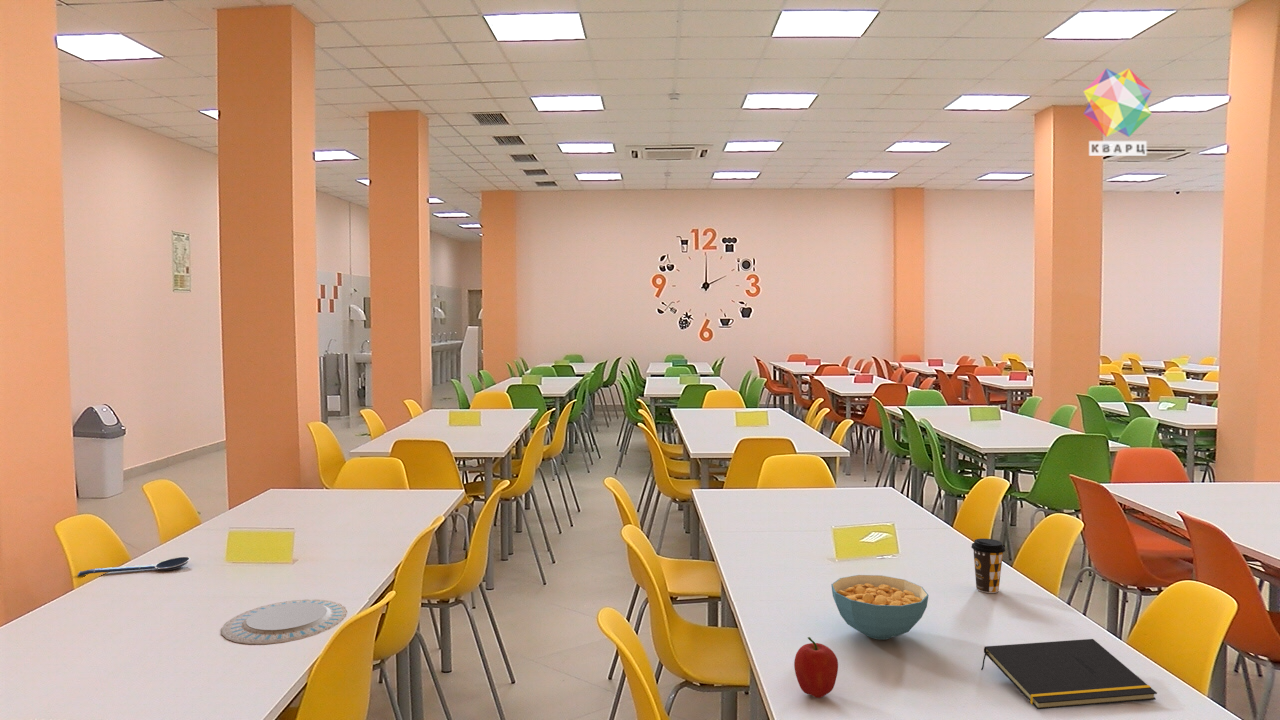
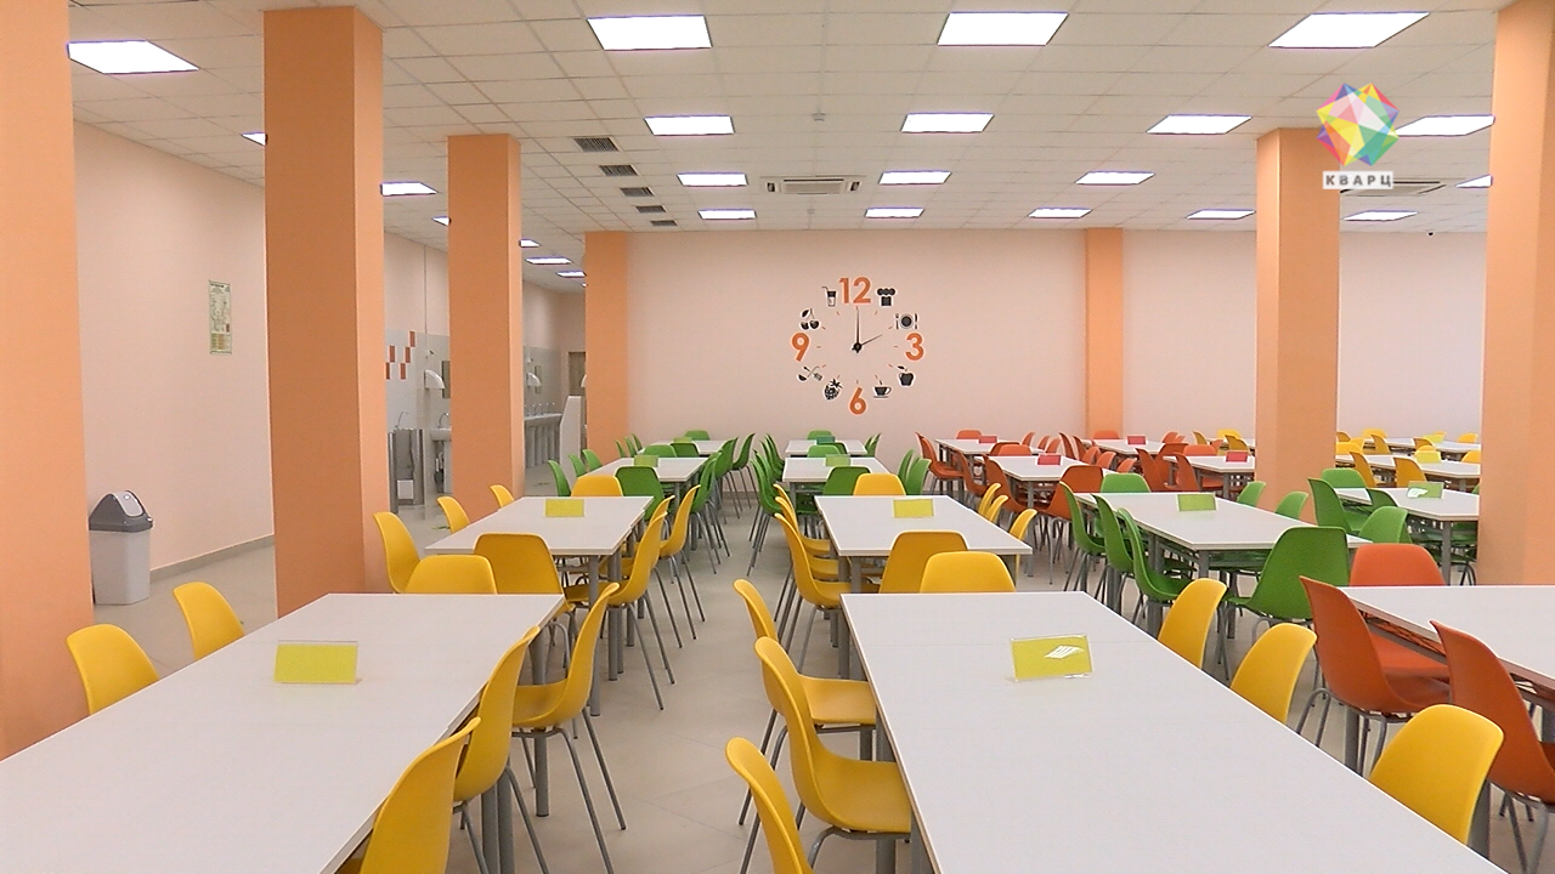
- fruit (815, 666)
- notepad (1066, 671)
- spoon (136, 566)
- coffee cup (987, 565)
- chinaware (287, 618)
- cereal bowl (878, 611)
